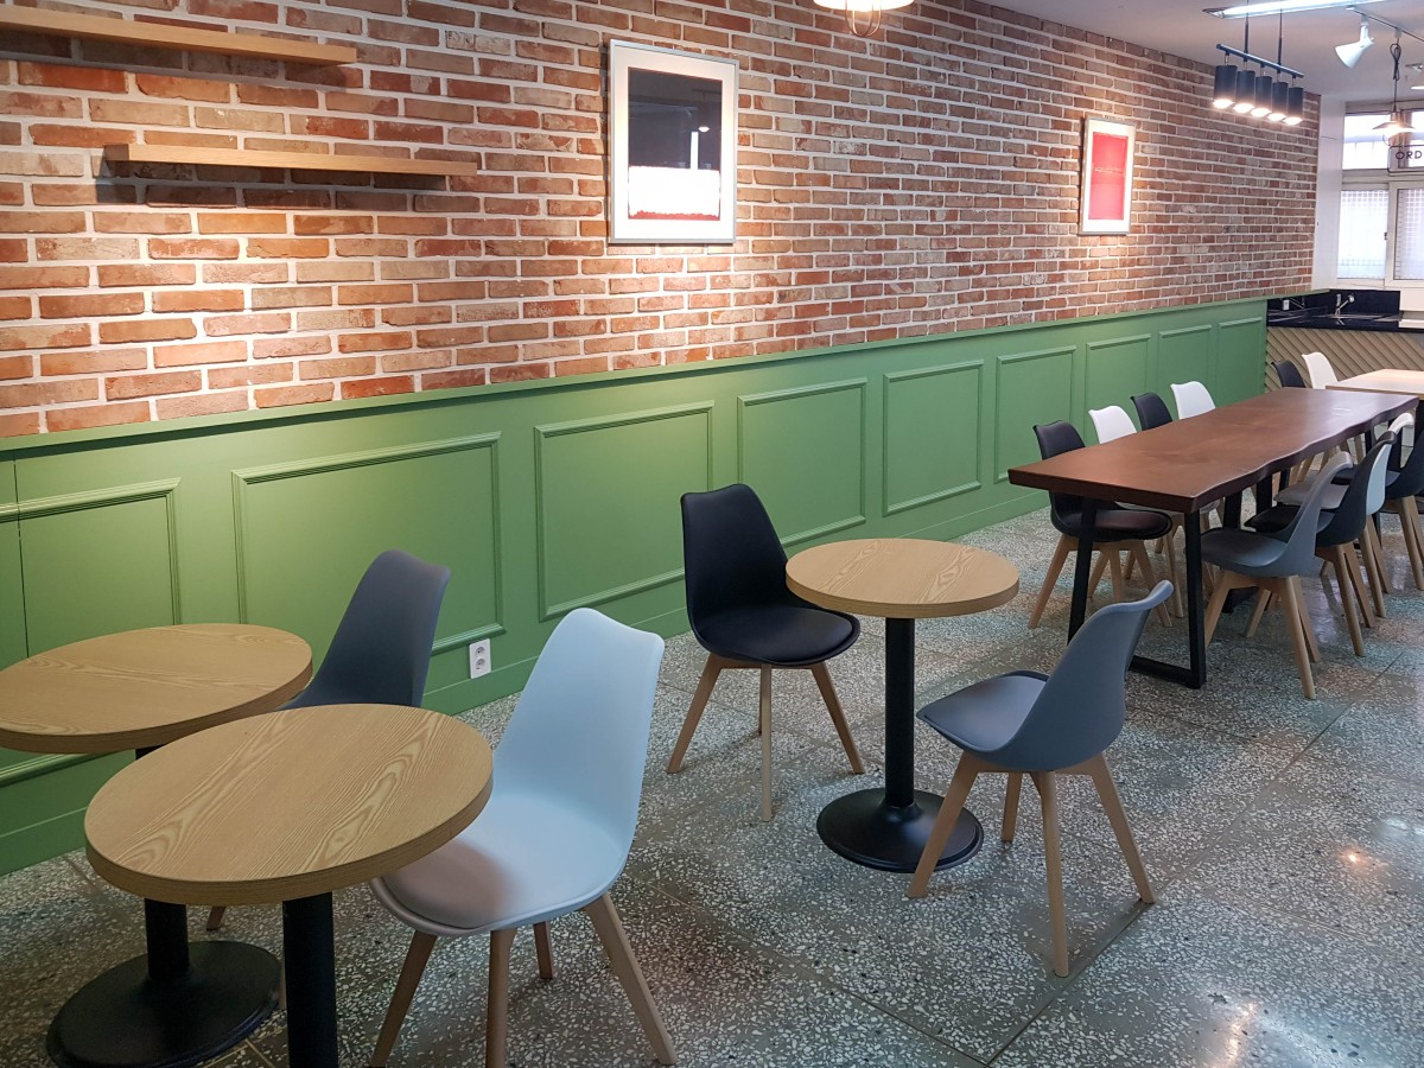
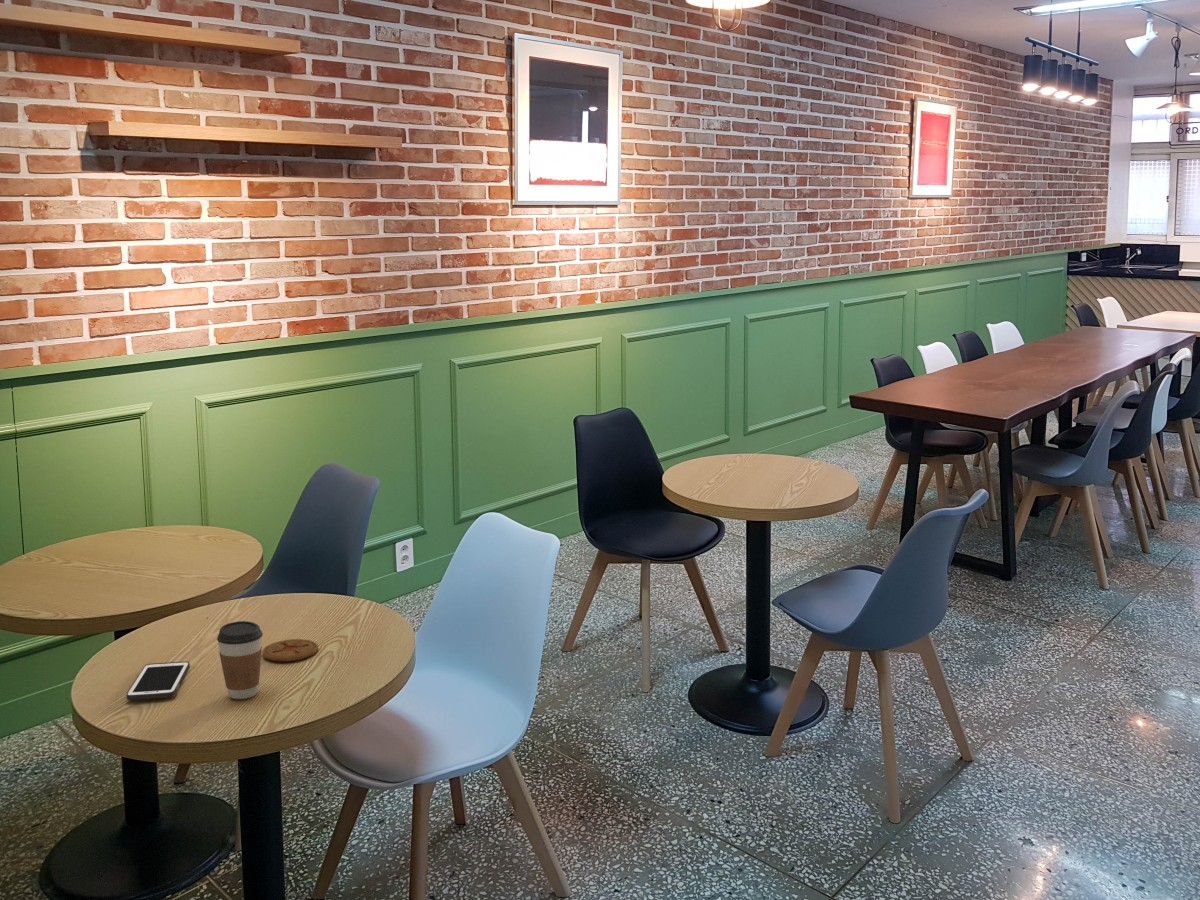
+ coffee cup (241, 660)
+ coaster (290, 650)
+ cell phone (159, 680)
